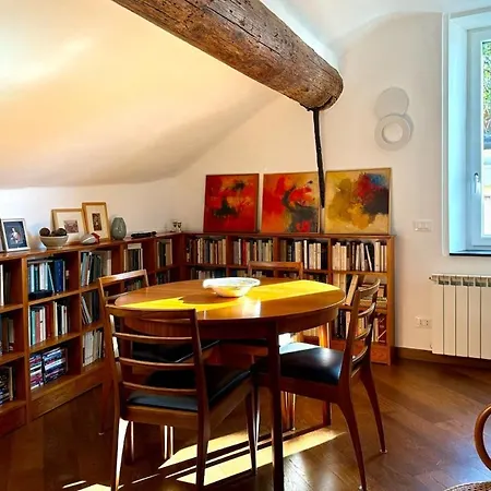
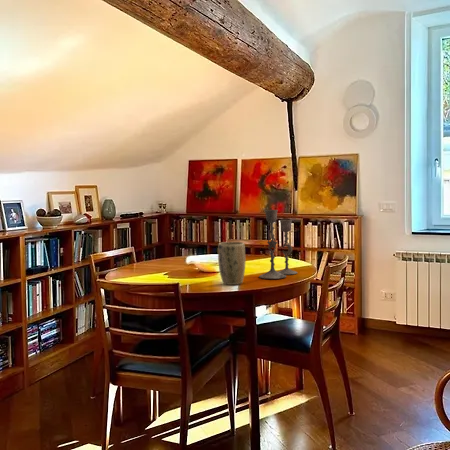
+ candlestick (277, 242)
+ plant pot (231, 263)
